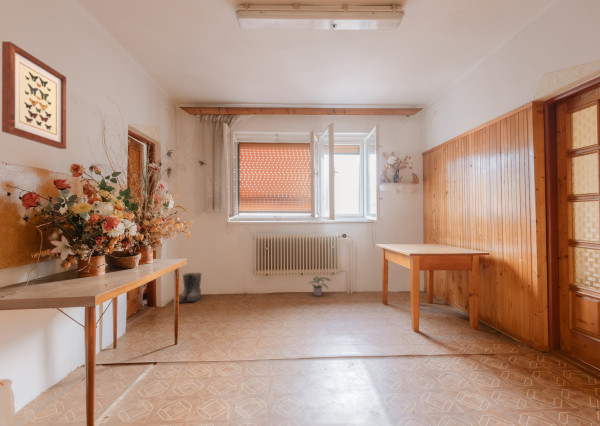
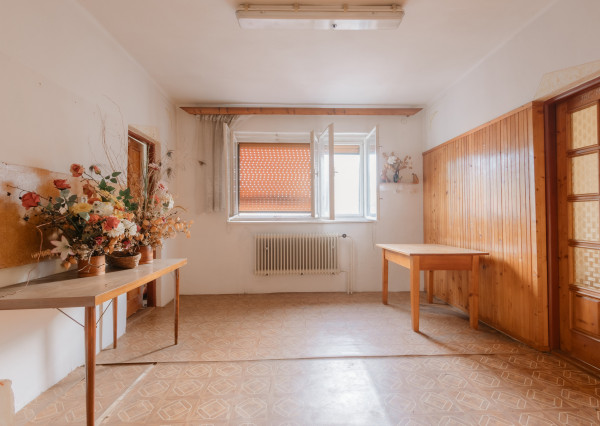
- wall art (37, 101)
- boots (189, 286)
- potted plant (319, 285)
